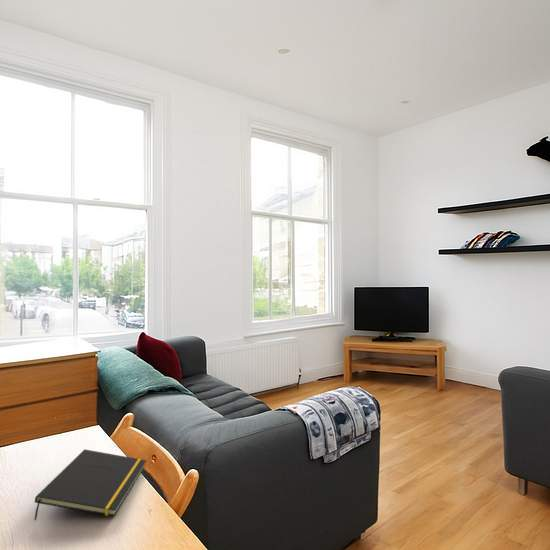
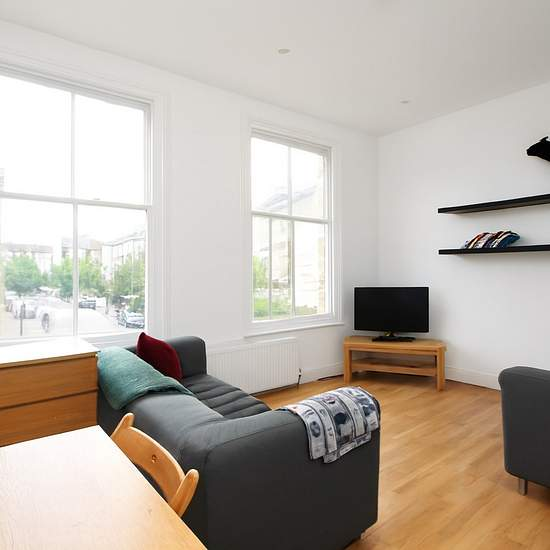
- notepad (97, 478)
